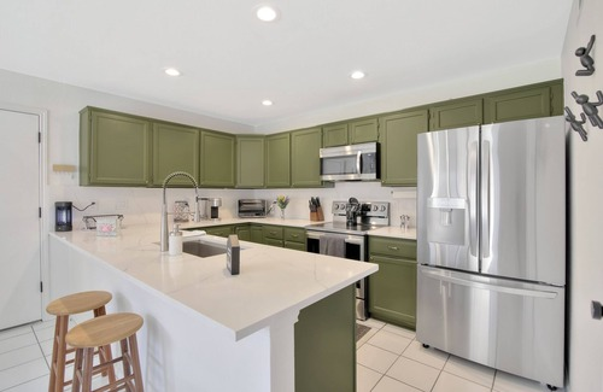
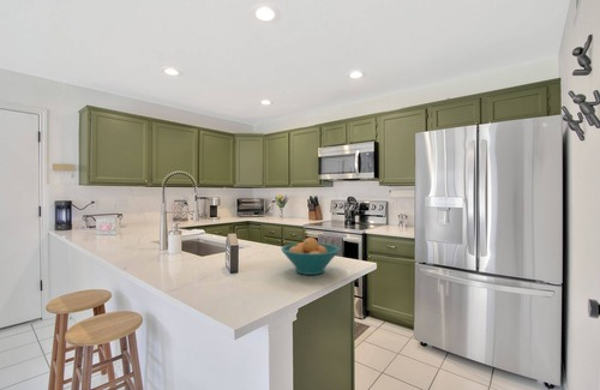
+ fruit bowl (310, 254)
